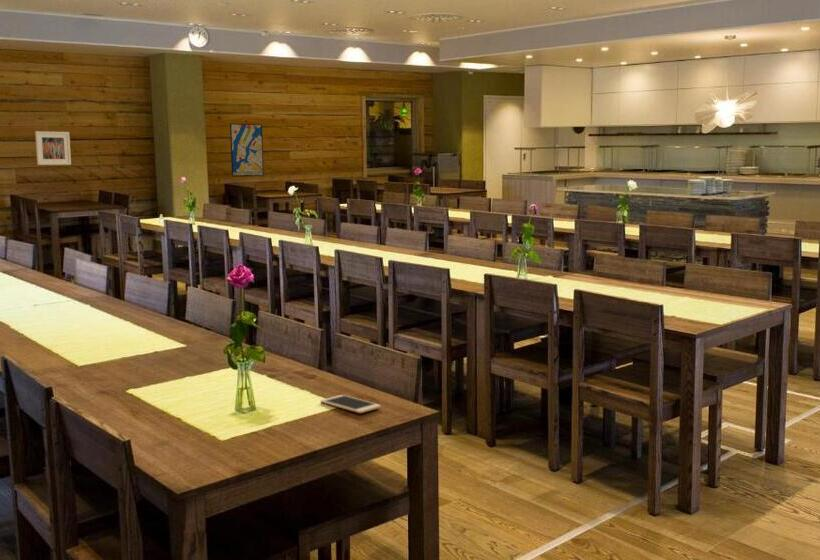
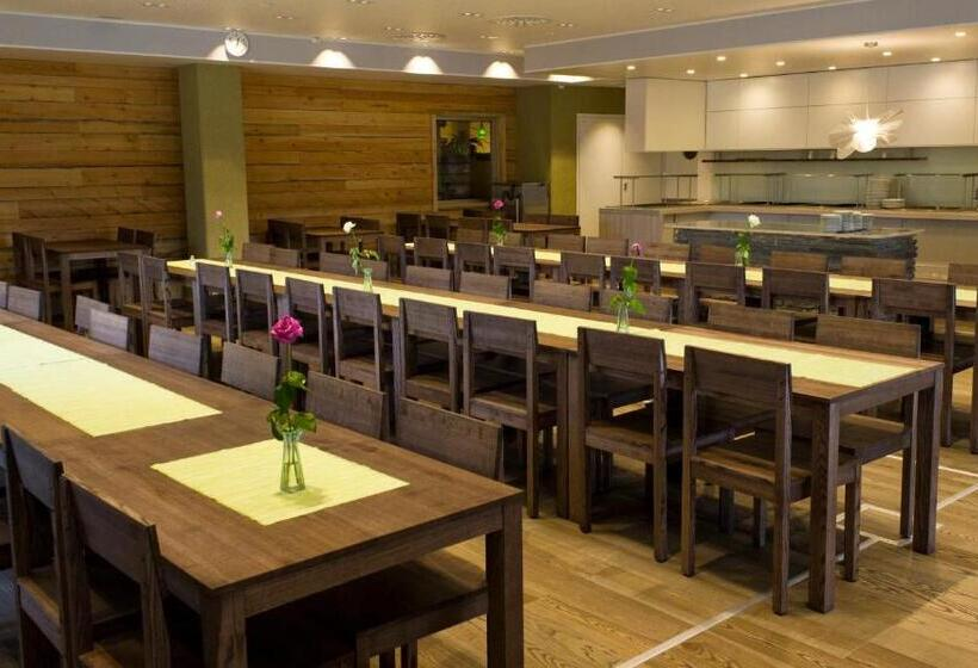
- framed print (53, 148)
- cell phone (350, 403)
- wall art (247, 150)
